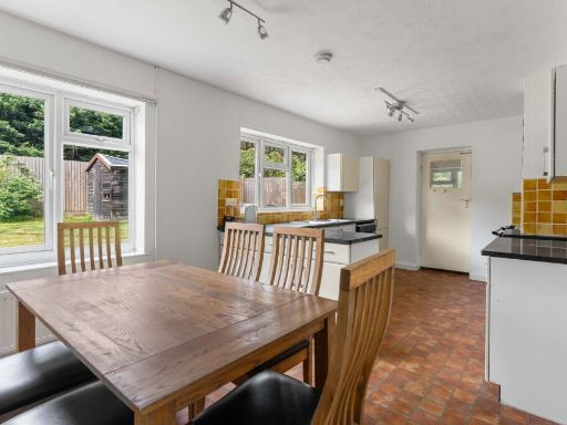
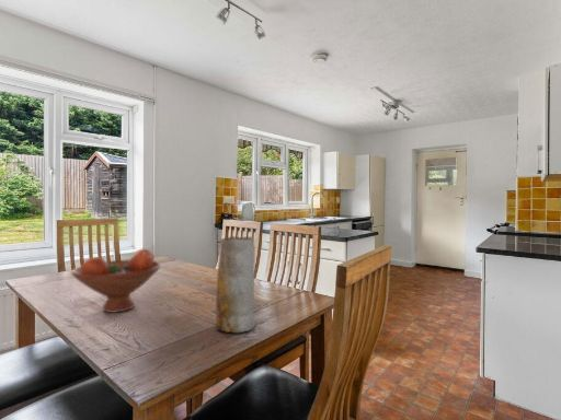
+ vase (236, 281)
+ fruit bowl (118, 279)
